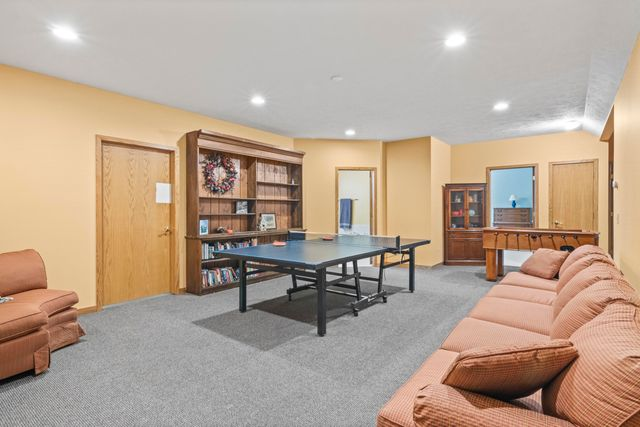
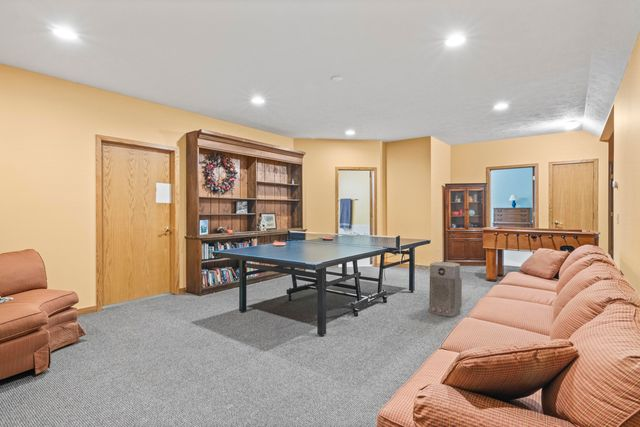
+ air purifier (445, 287)
